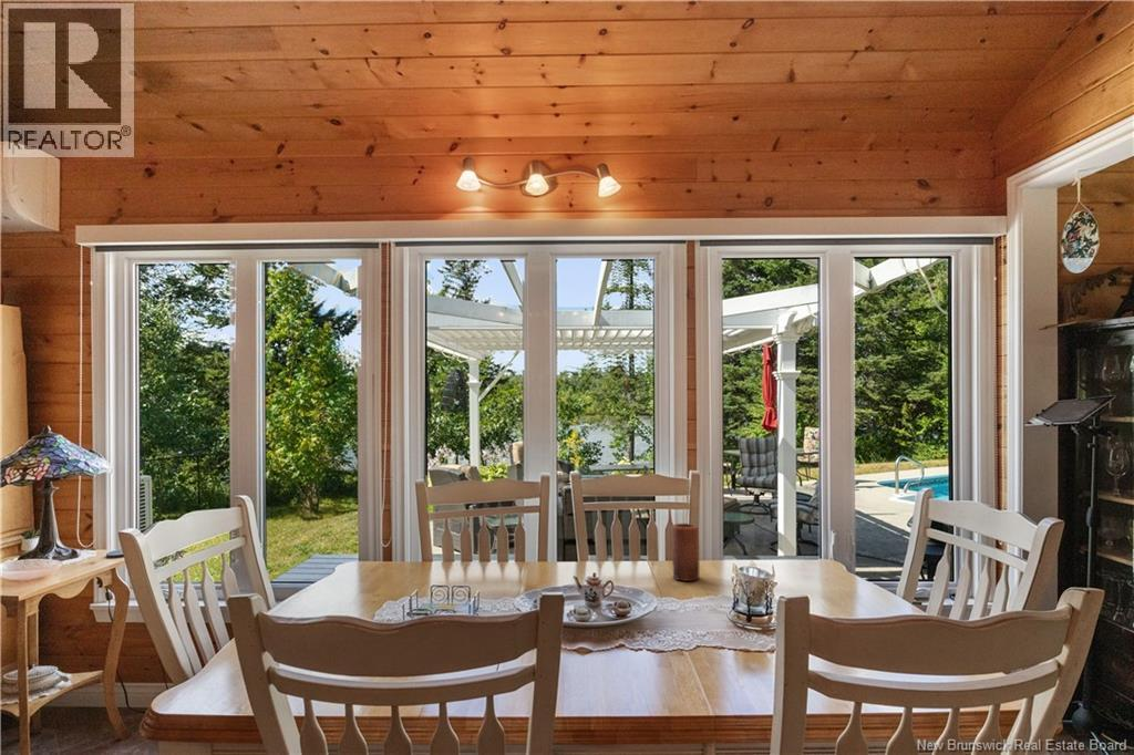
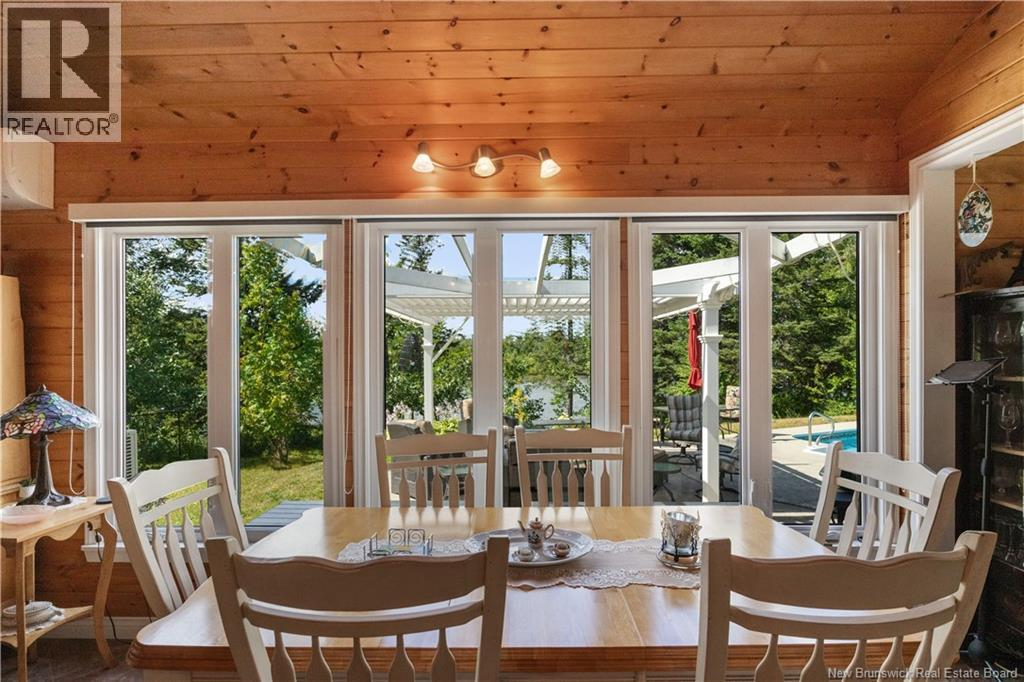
- candle (685, 551)
